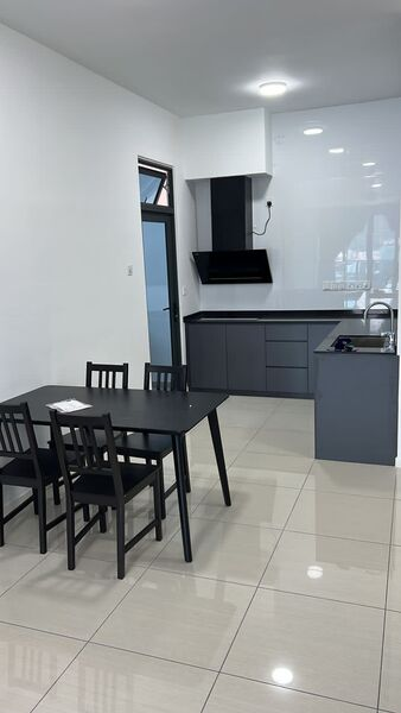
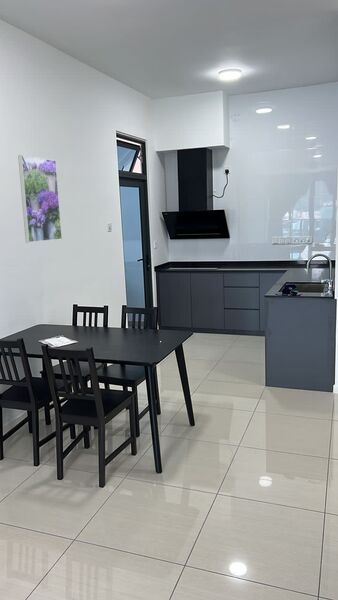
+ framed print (41, 200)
